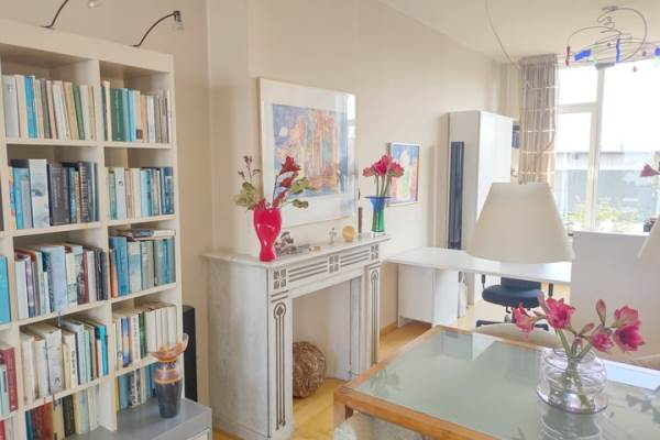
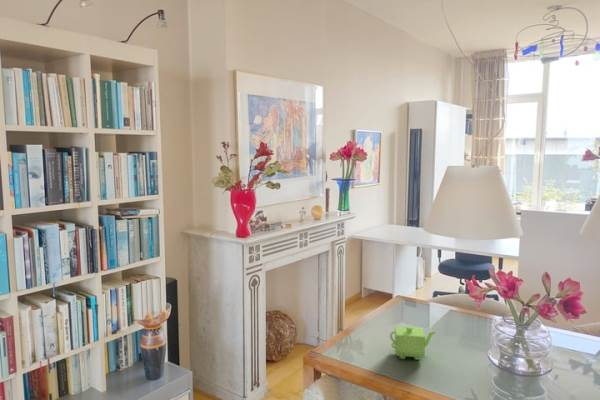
+ teapot (412, 341)
